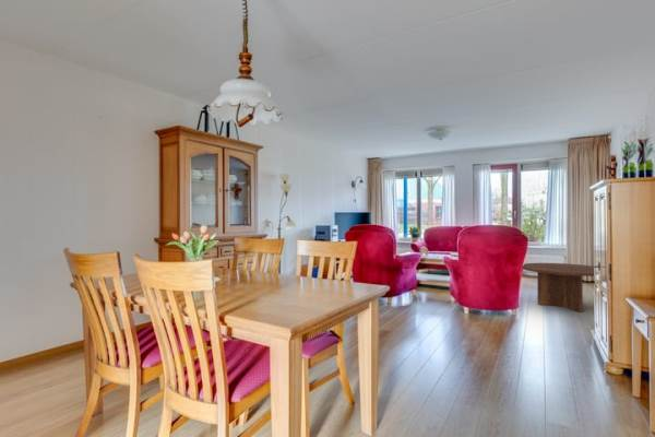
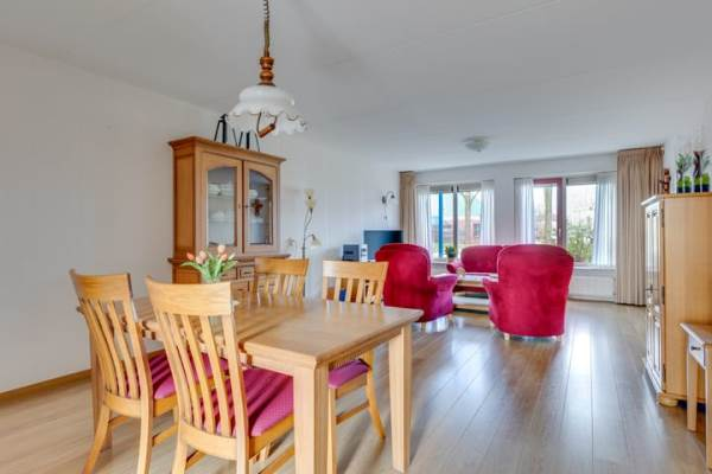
- coffee table (563, 286)
